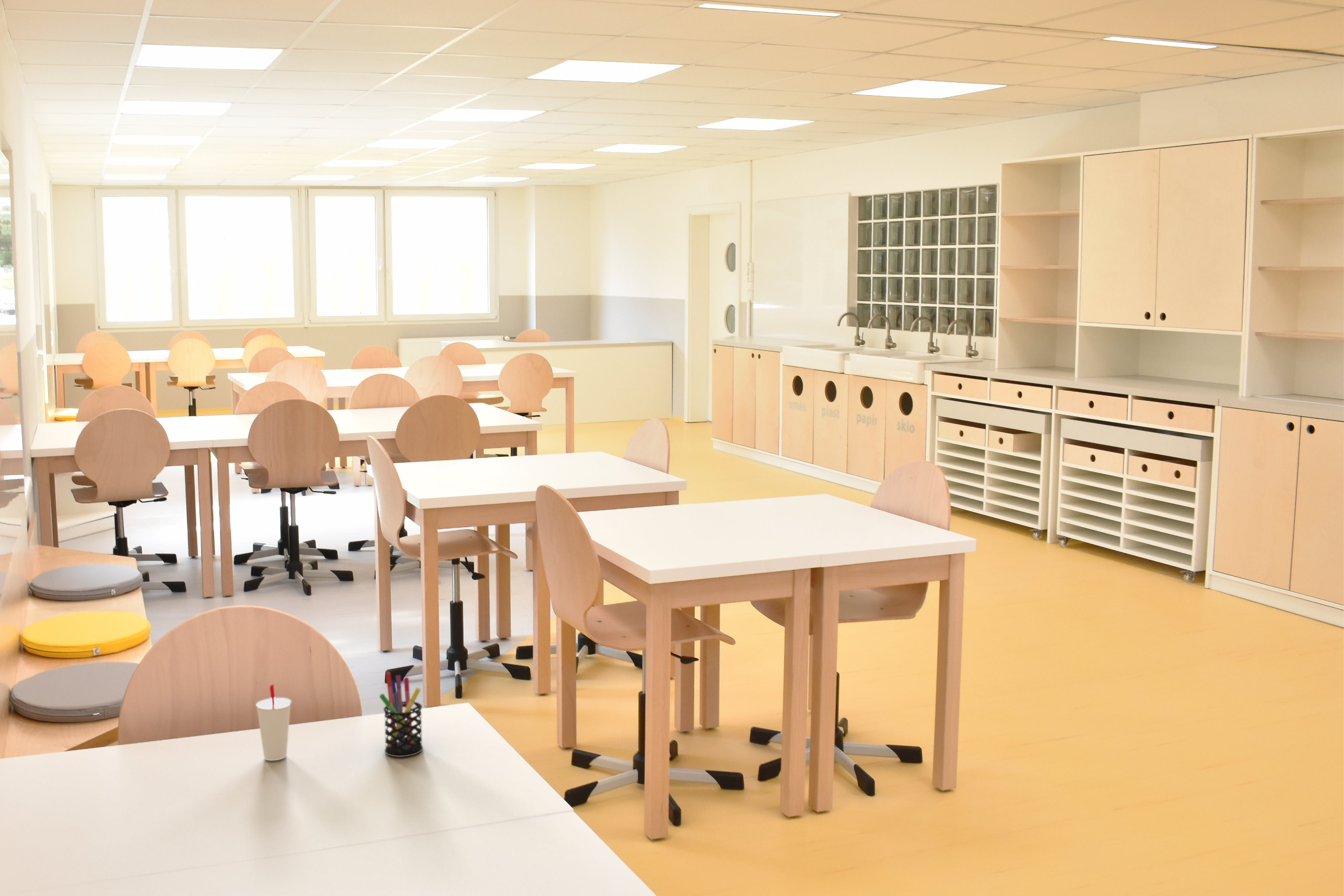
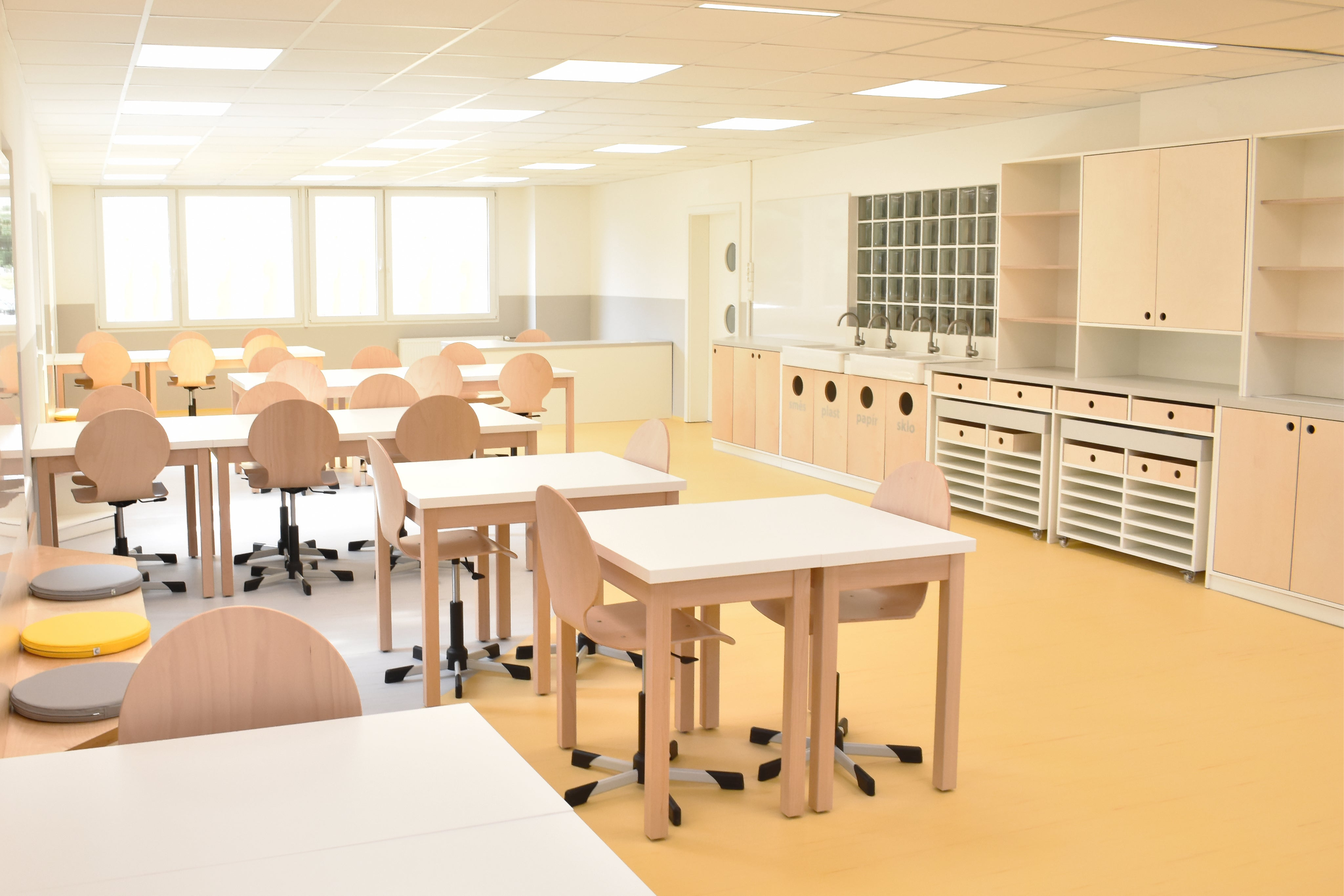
- pen holder (398, 714)
- cup (274, 720)
